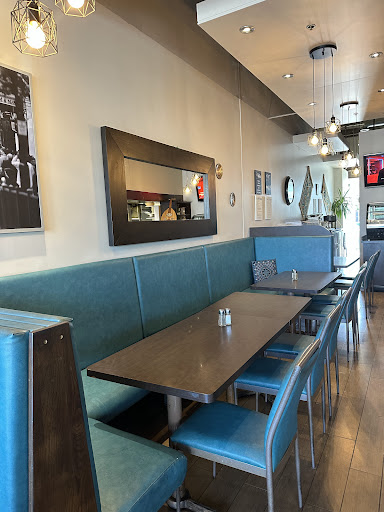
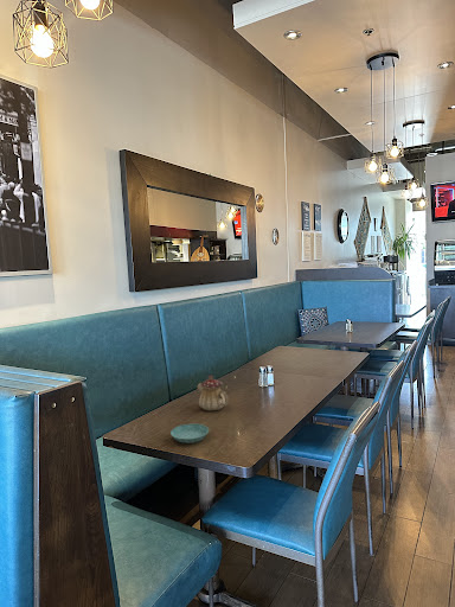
+ saucer (190, 434)
+ teapot (212, 391)
